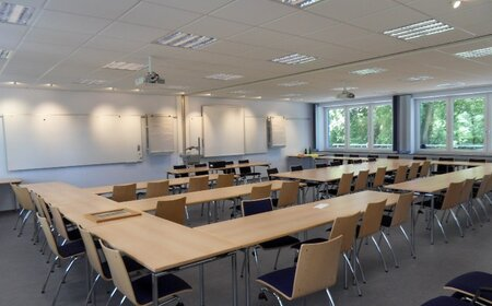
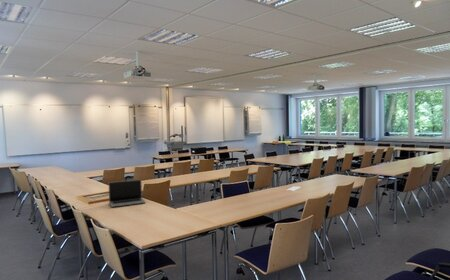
+ laptop (127, 192)
